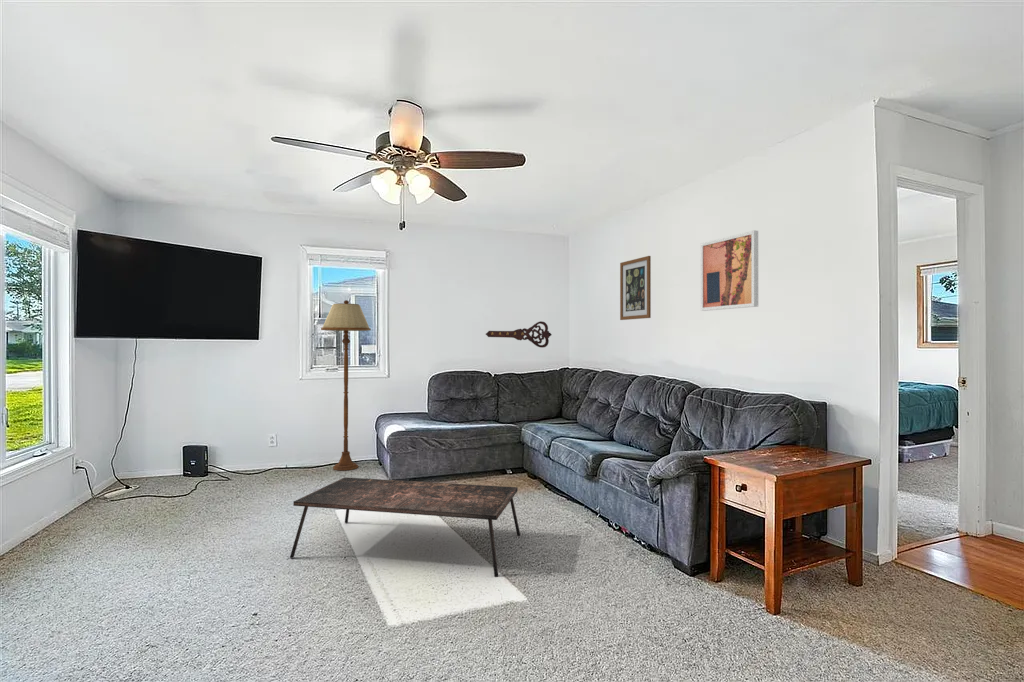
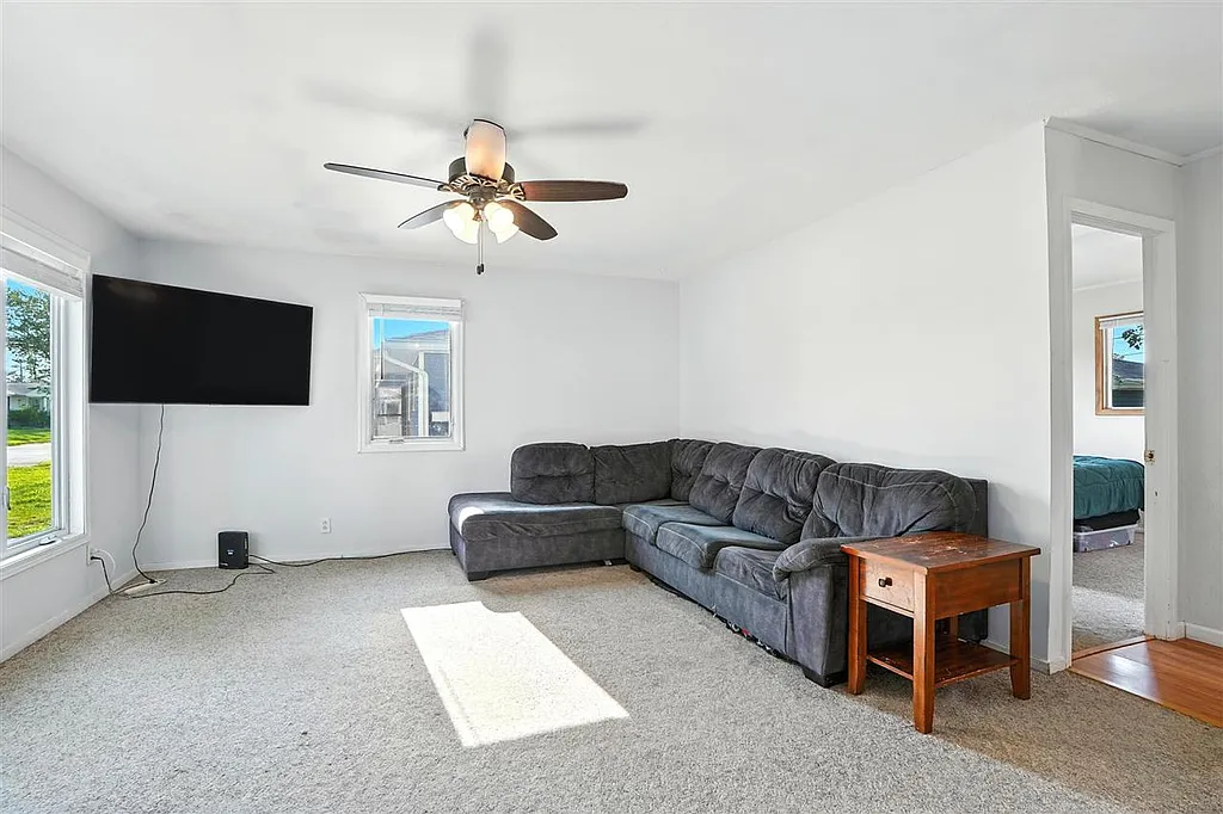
- wall art (634, 289)
- floor lamp (346, 383)
- decorative plate (520, 334)
- coffee table (411, 513)
- wall art (727, 273)
